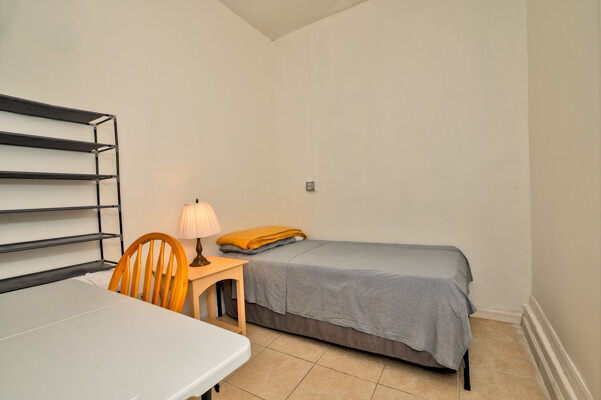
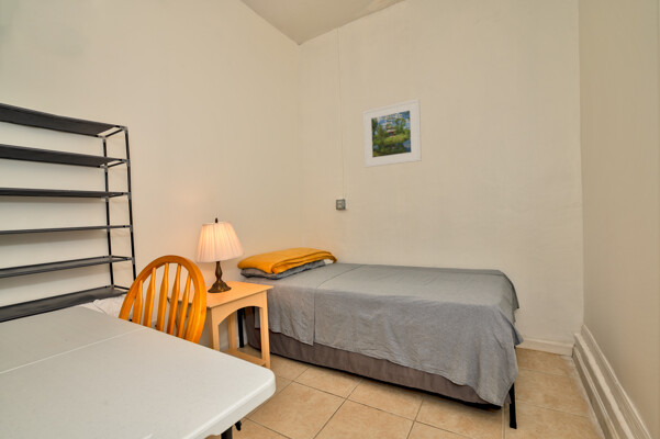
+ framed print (390, 134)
